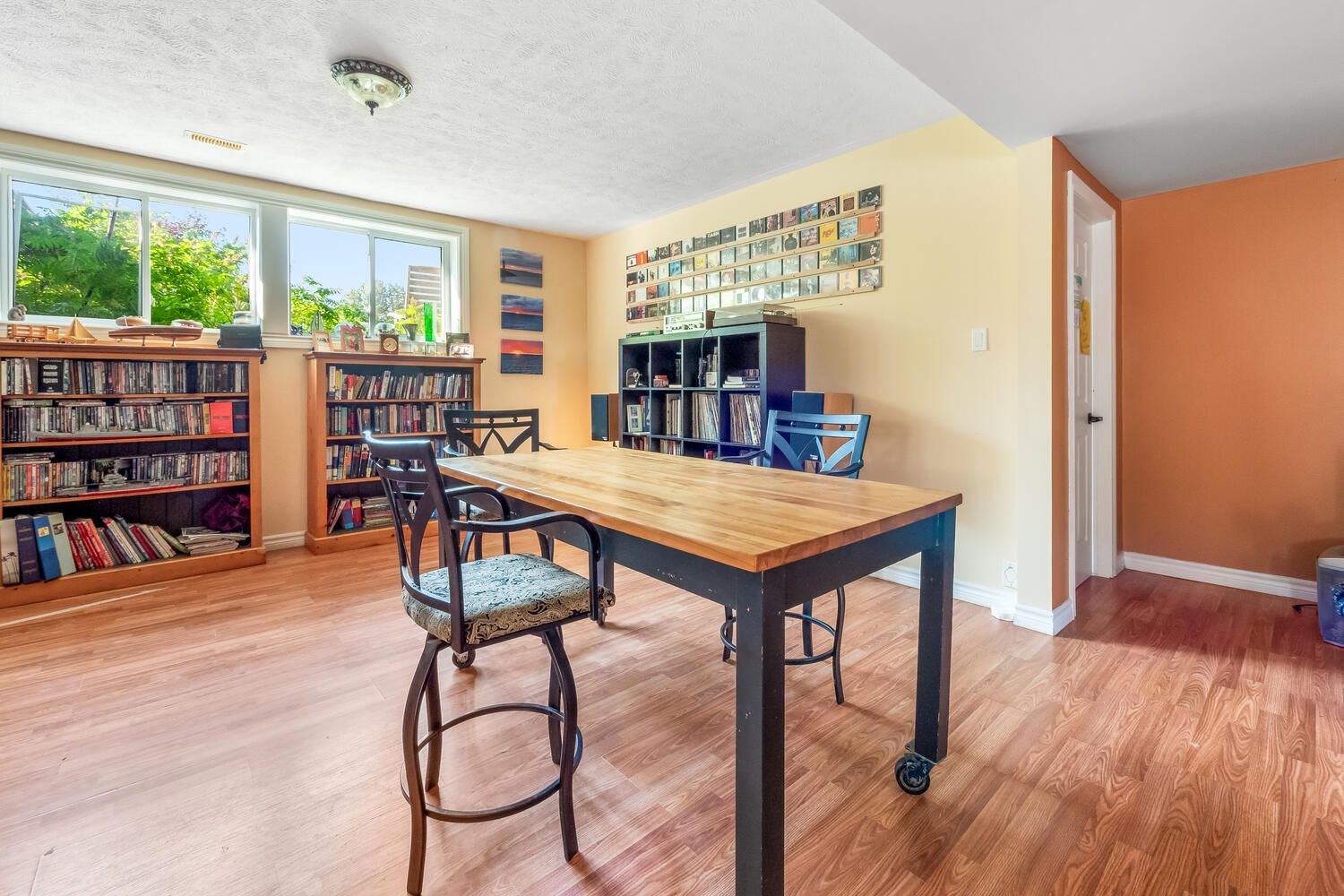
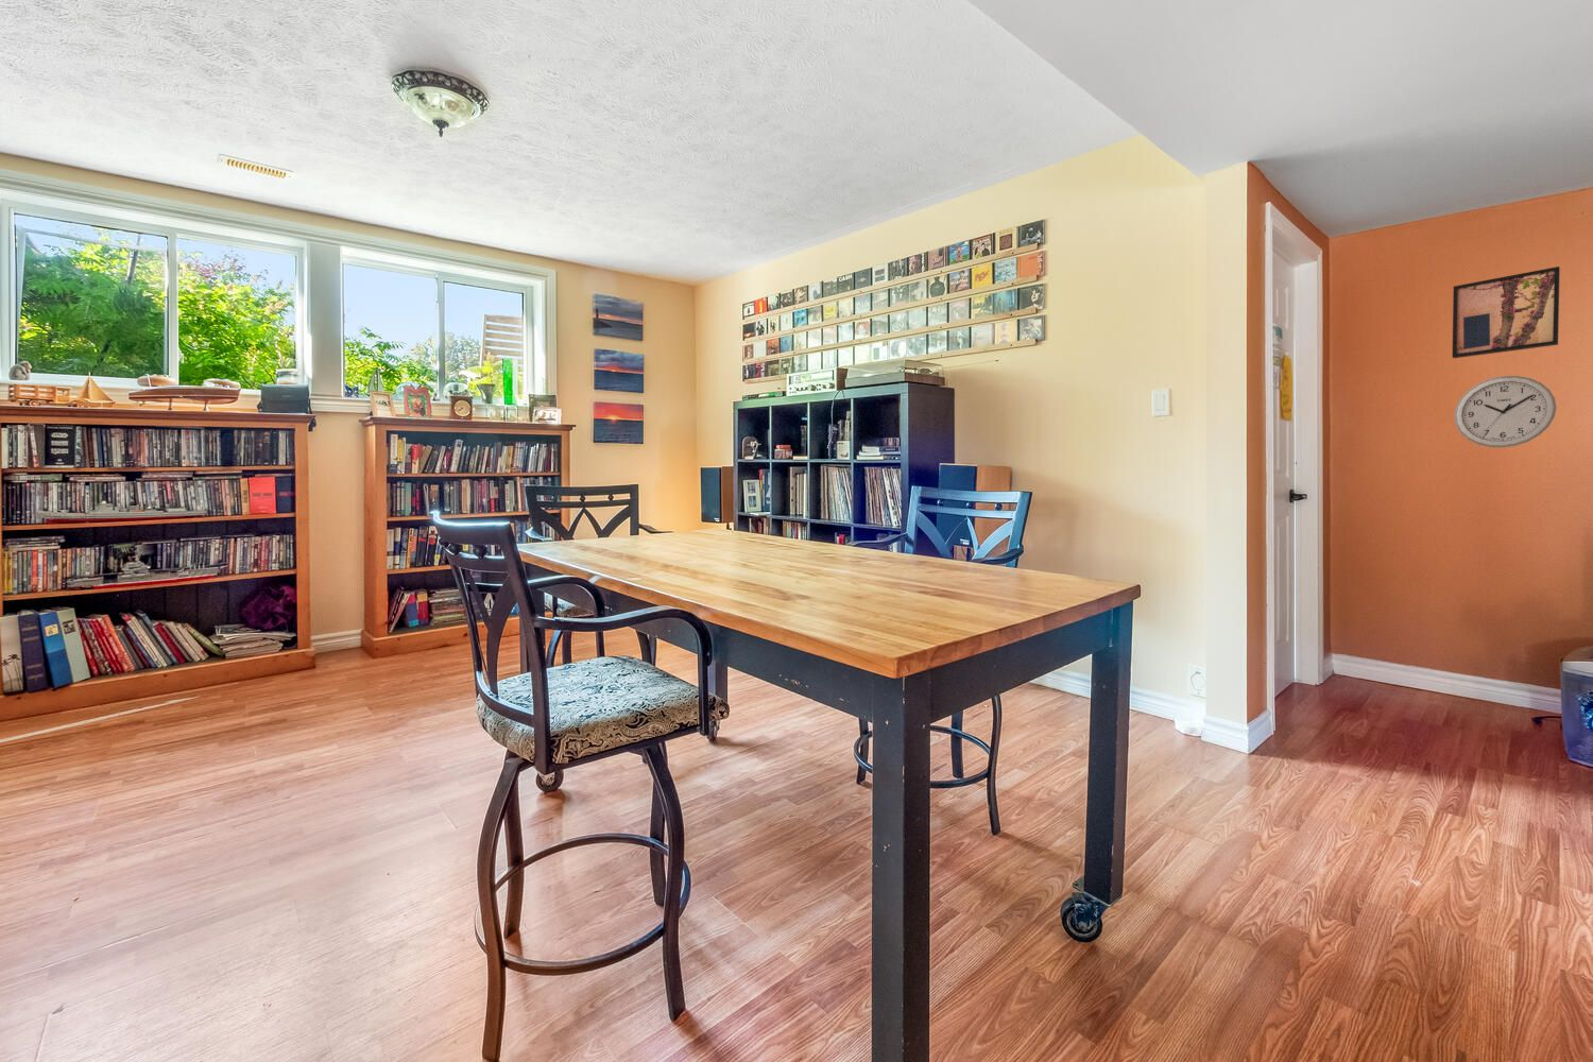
+ wall art (1504, 314)
+ wall clock (1503, 411)
